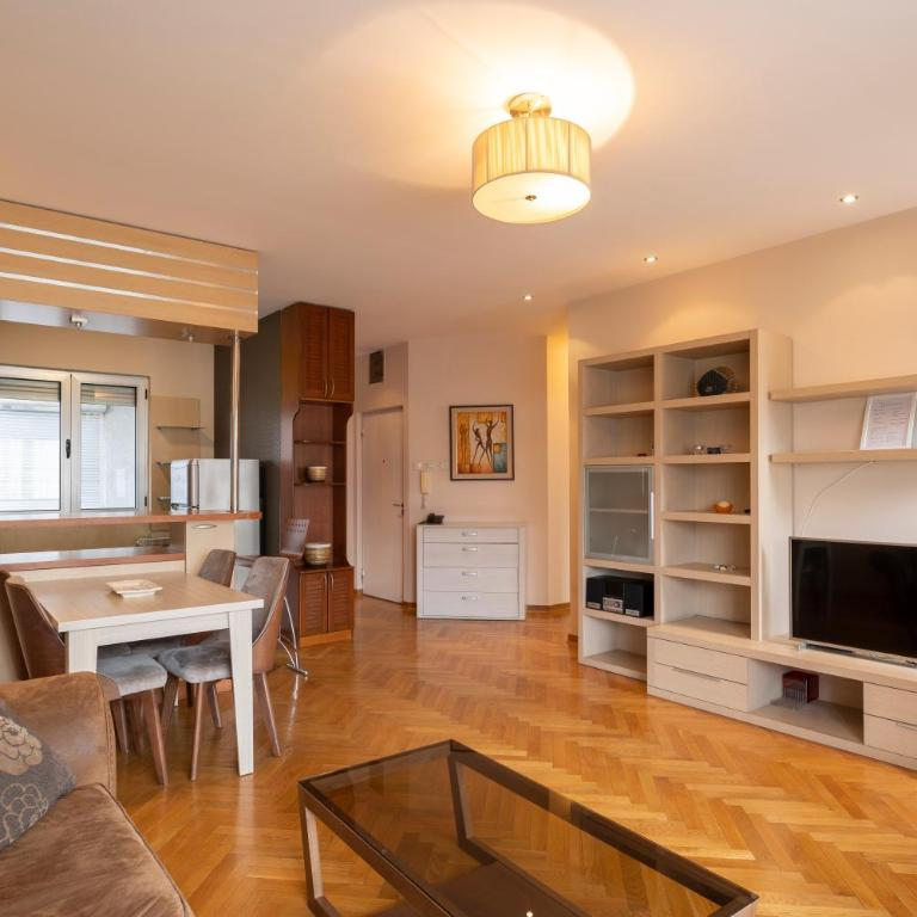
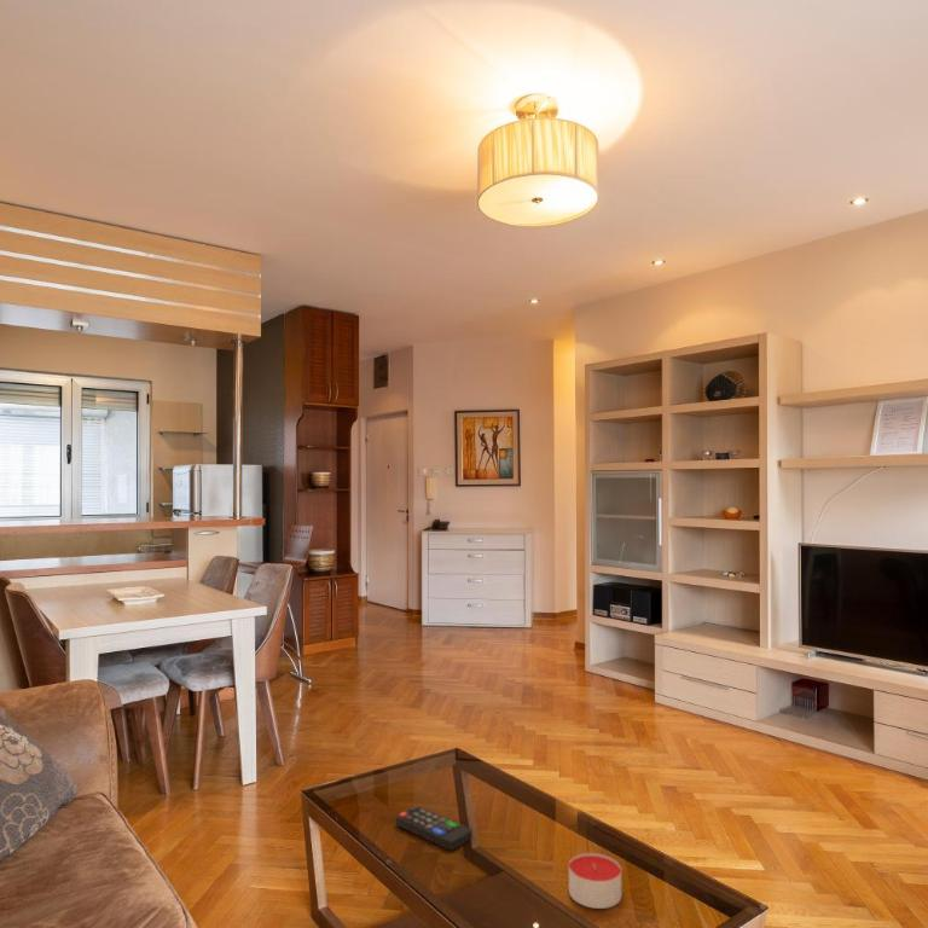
+ candle (594, 878)
+ remote control (433, 825)
